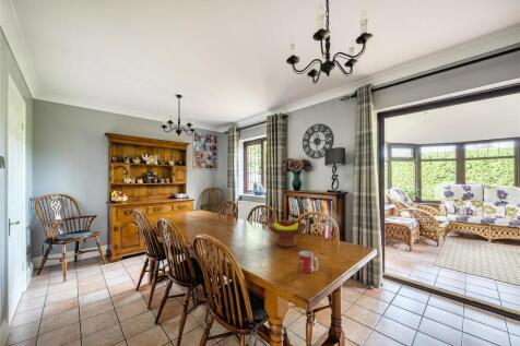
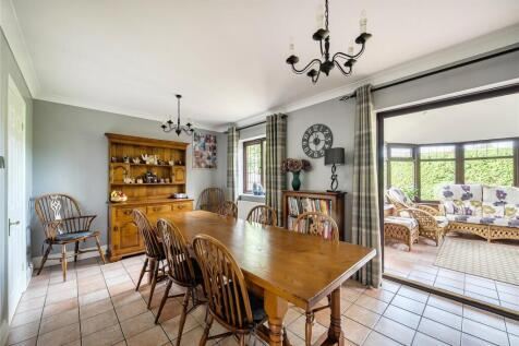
- fruit bowl (286, 230)
- mug (308, 262)
